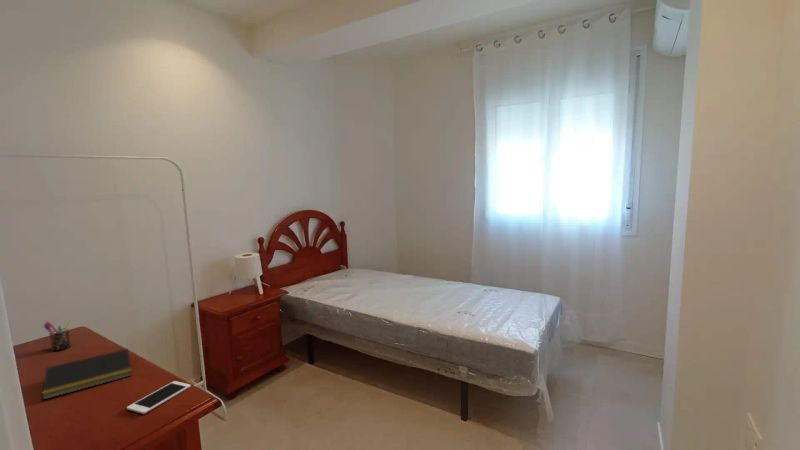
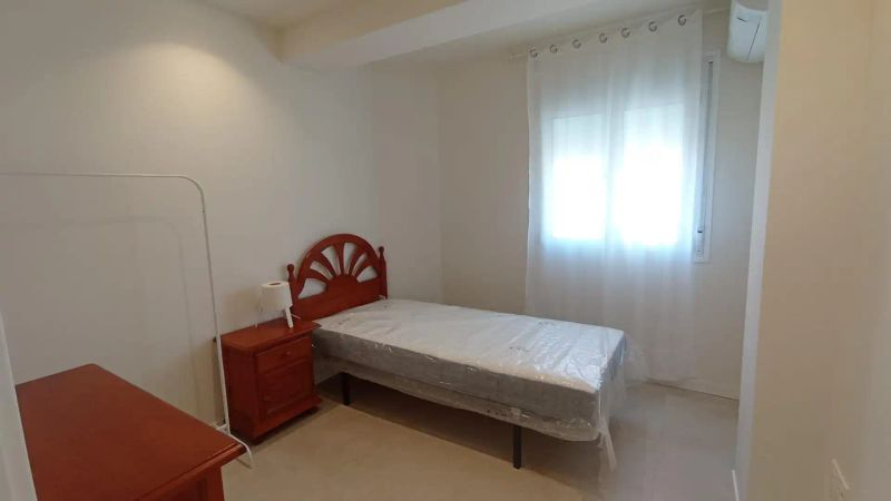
- cell phone (160, 396)
- pen holder (58, 334)
- notepad (89, 371)
